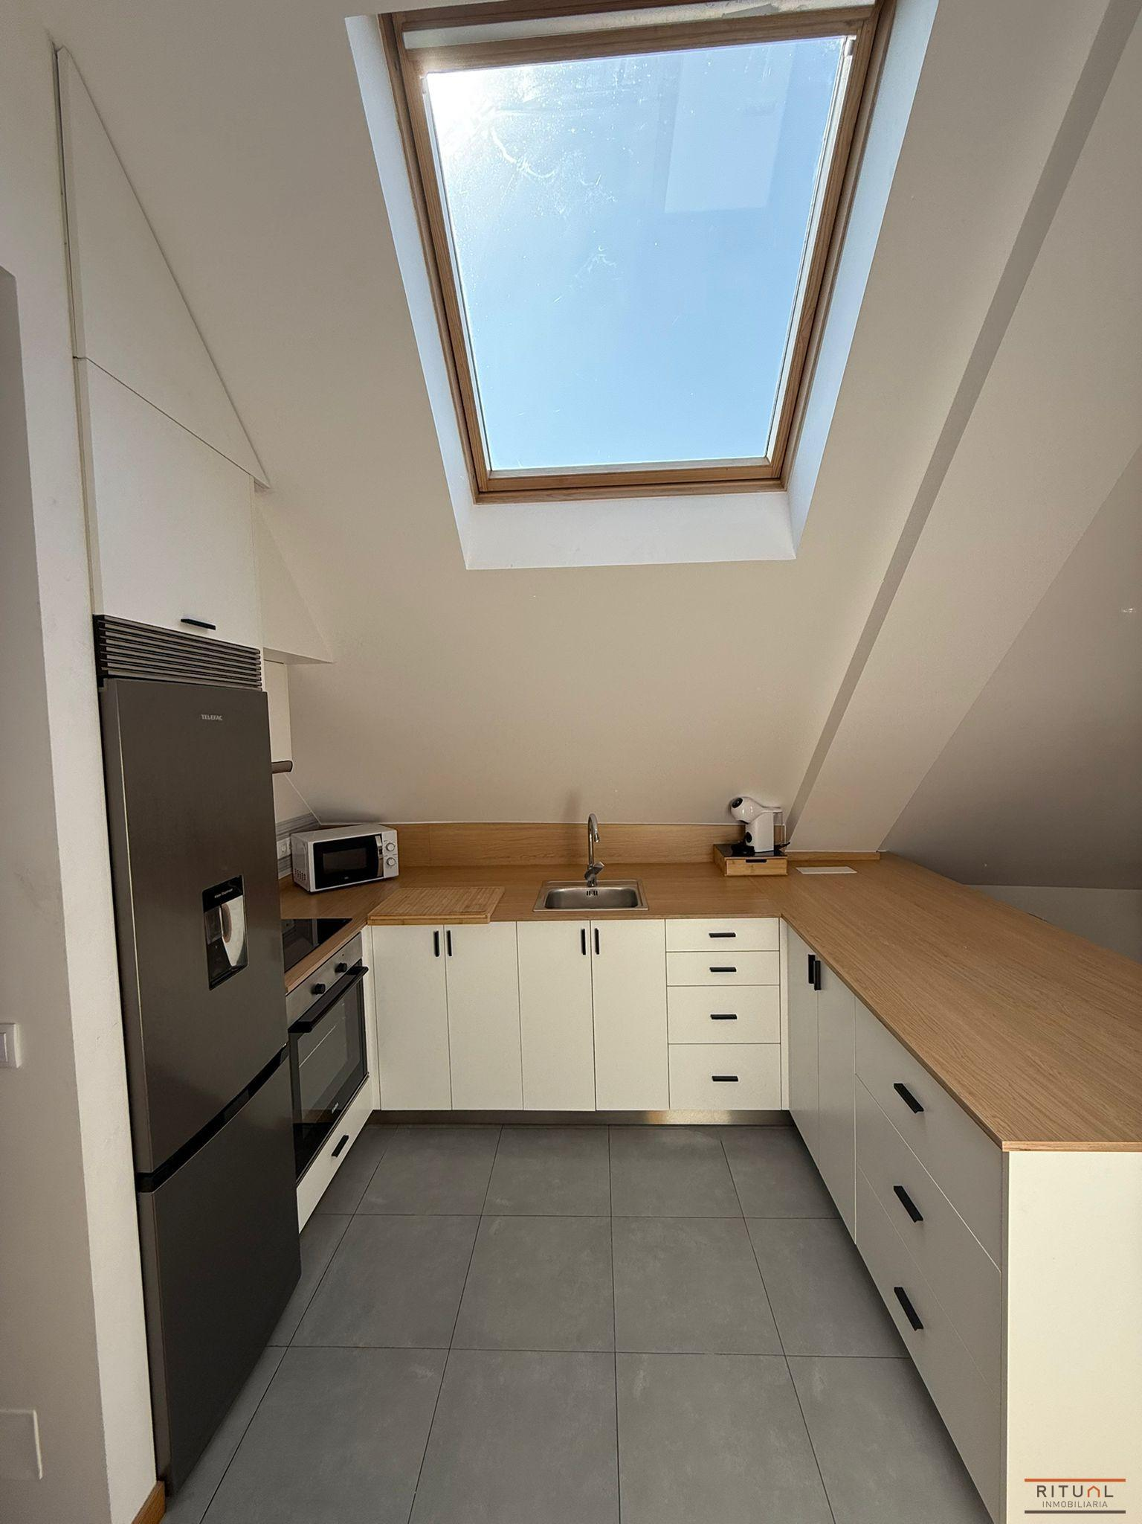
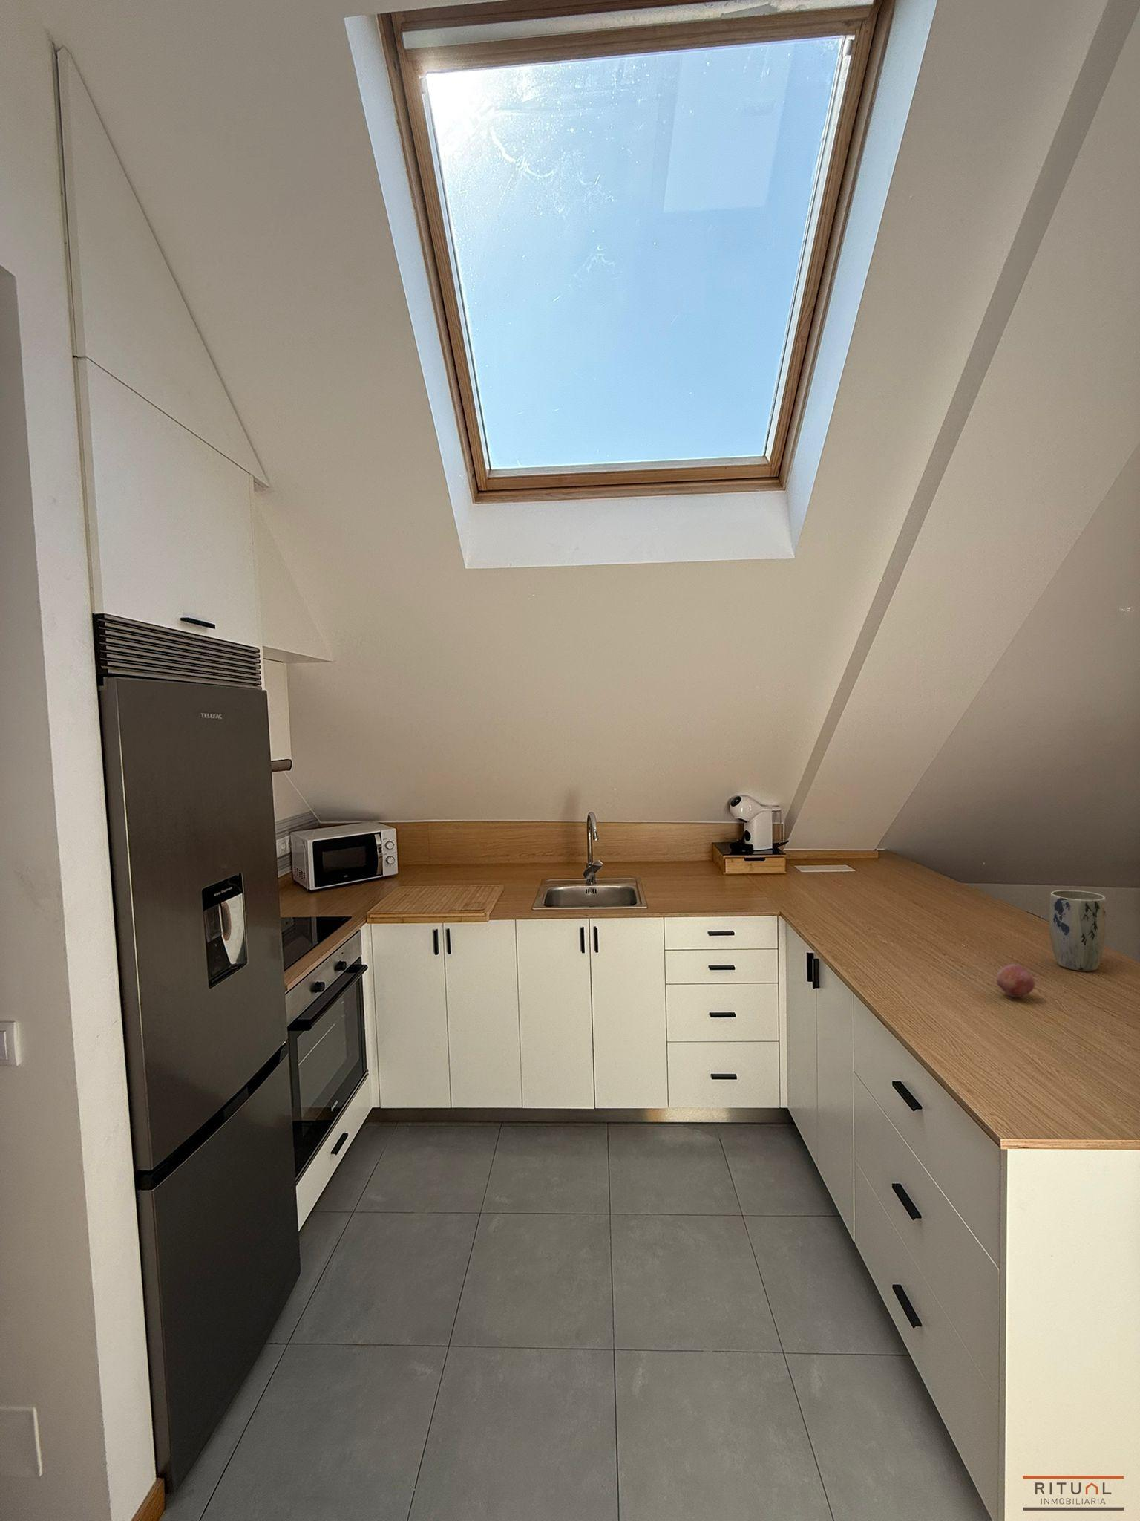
+ plant pot (1077, 929)
+ fruit (1014, 981)
